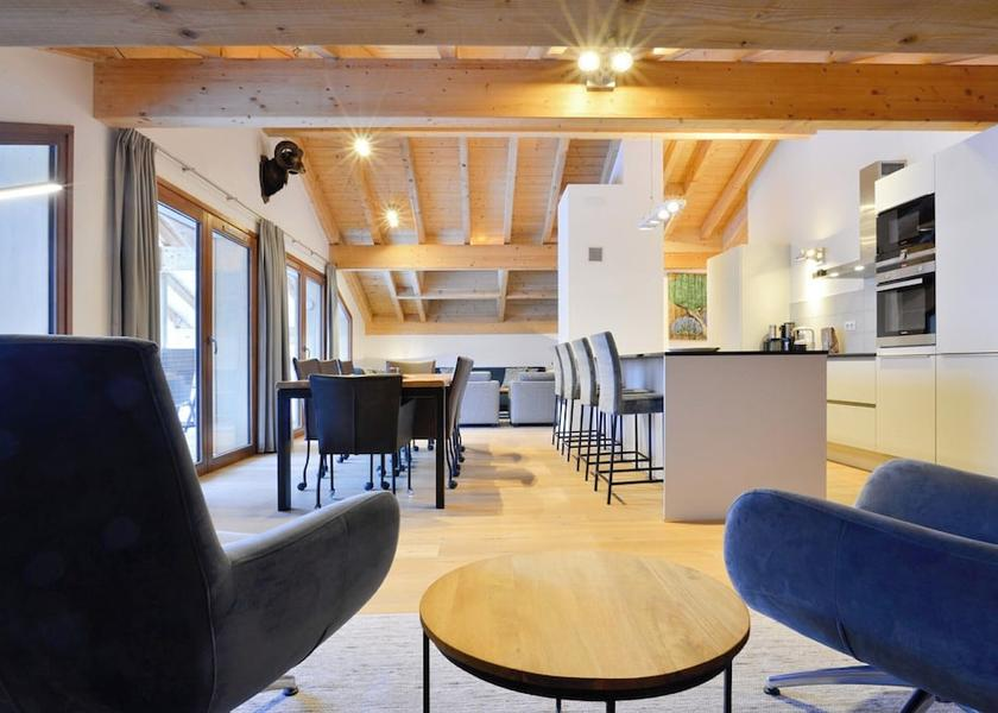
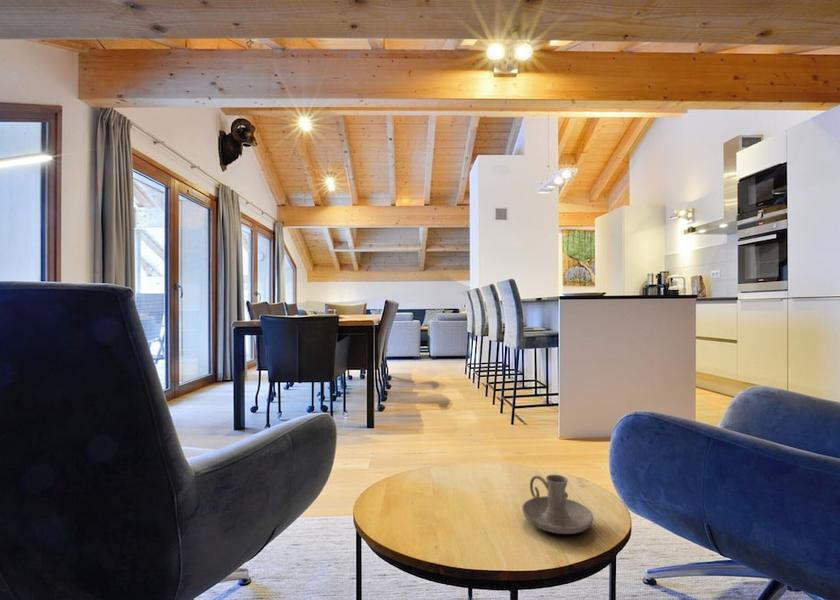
+ candle holder (552, 497)
